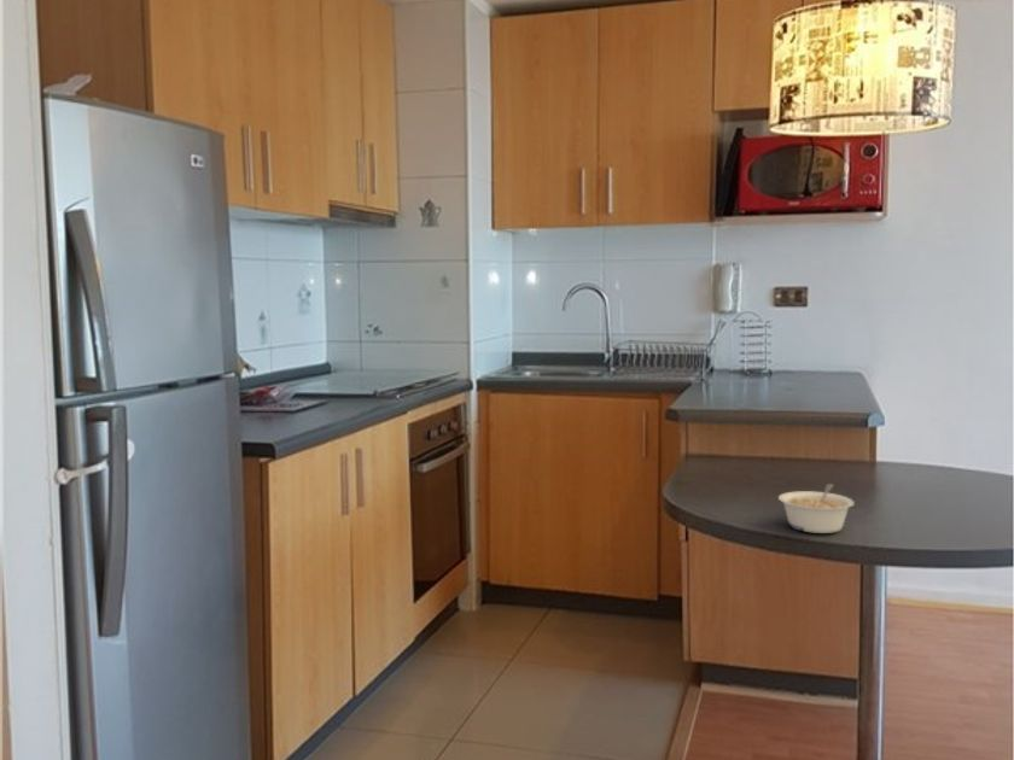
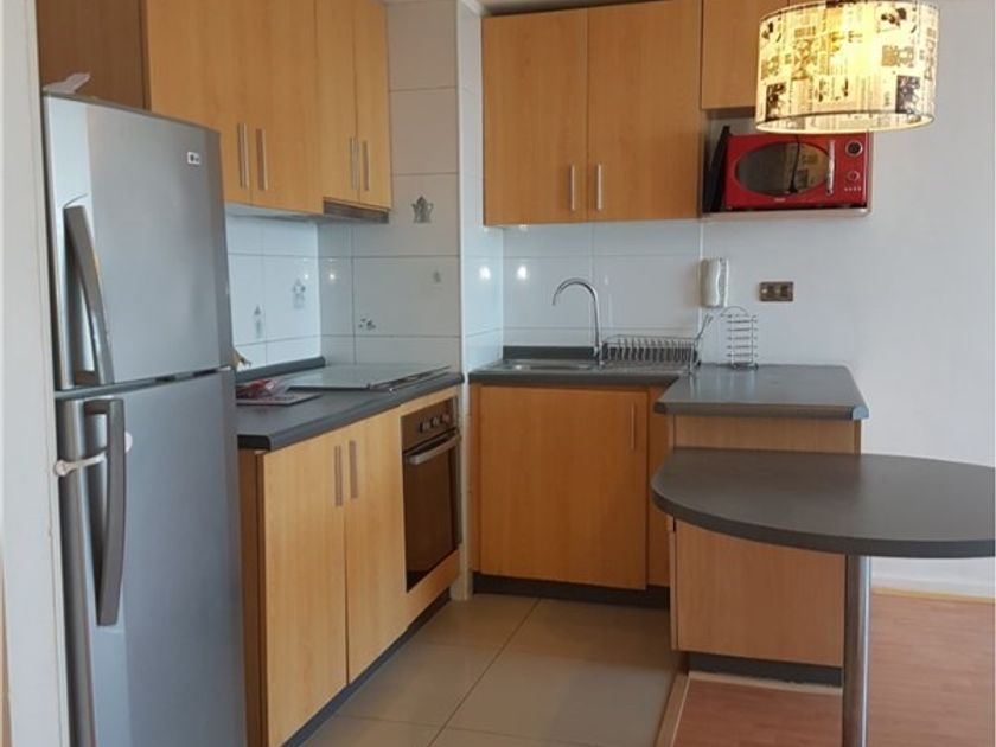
- legume (814, 509)
